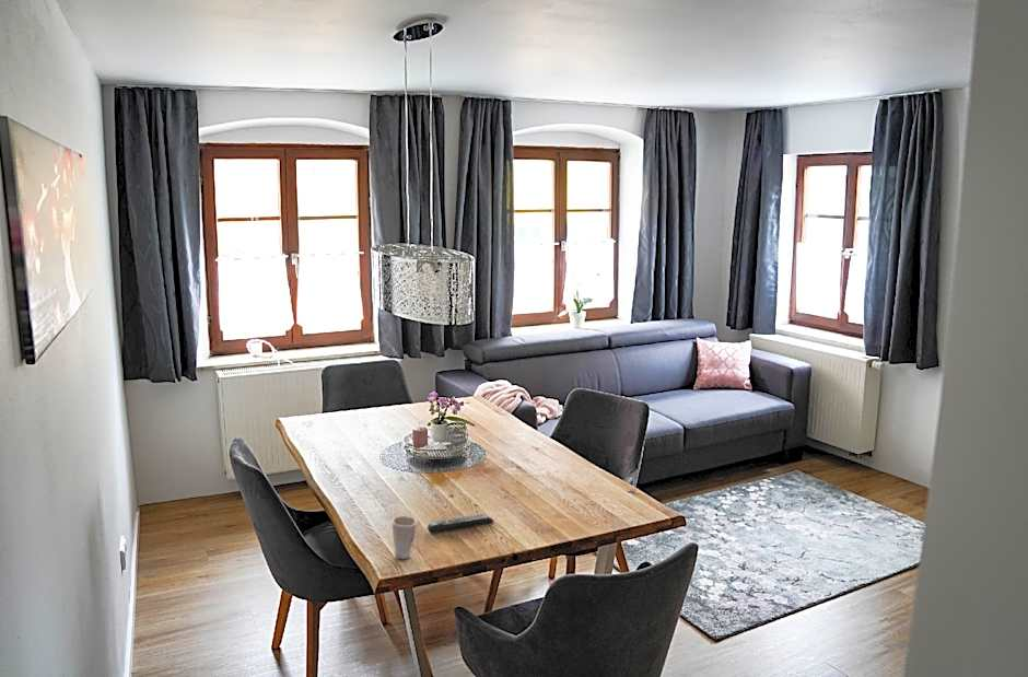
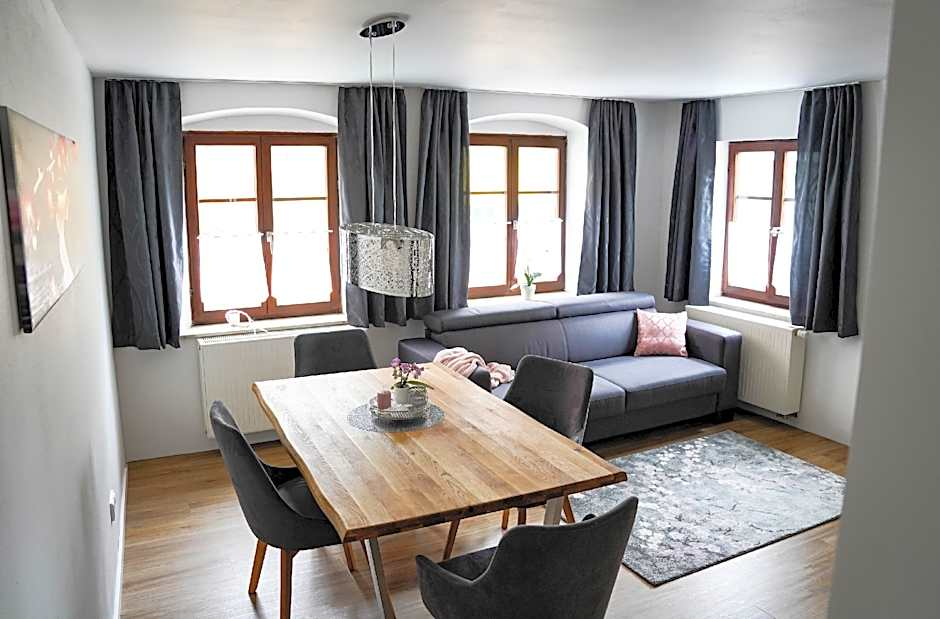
- remote control (460, 523)
- cup (405, 538)
